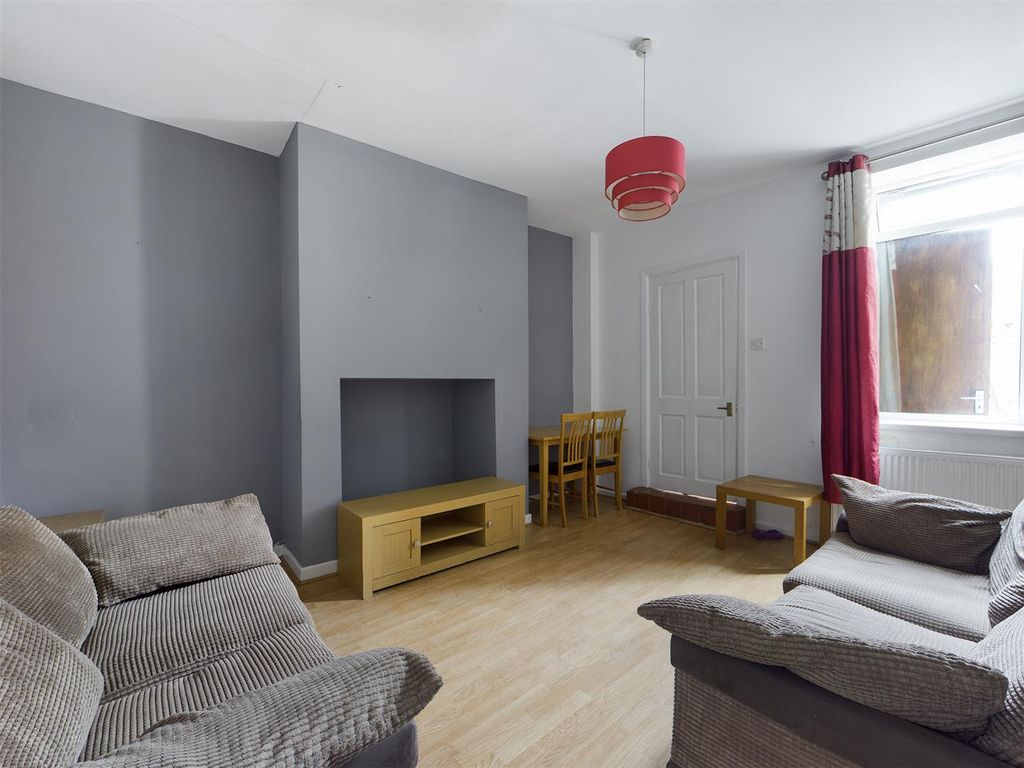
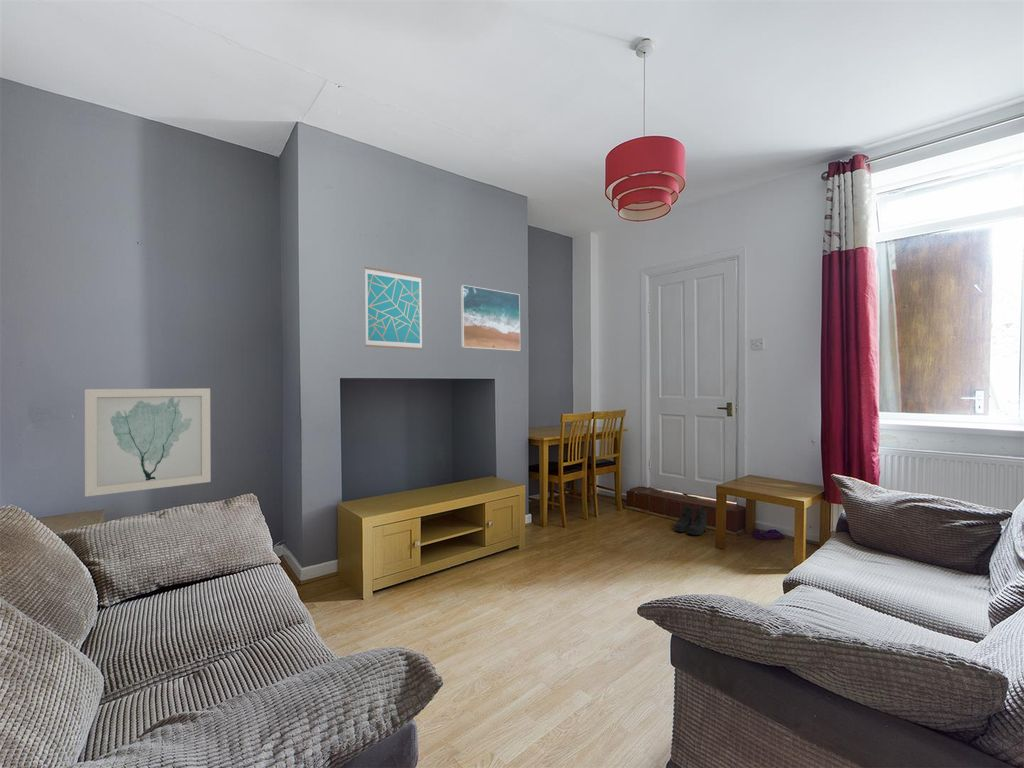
+ boots (690, 518)
+ wall art (394, 309)
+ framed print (491, 319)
+ wall art (151, 438)
